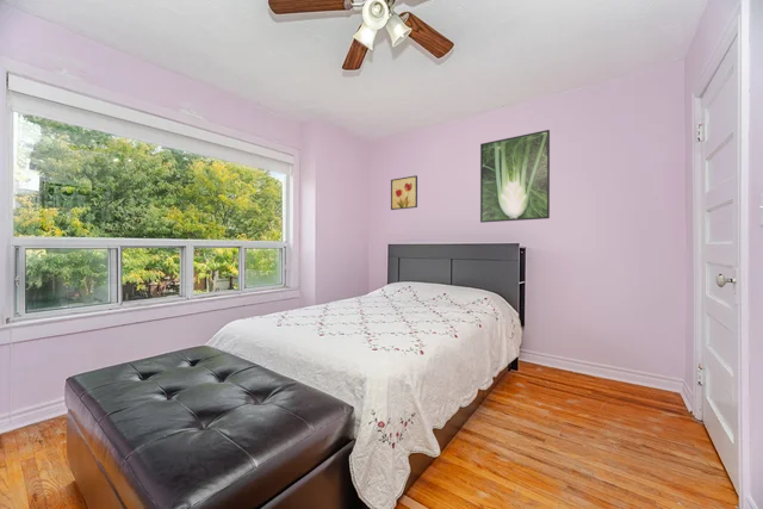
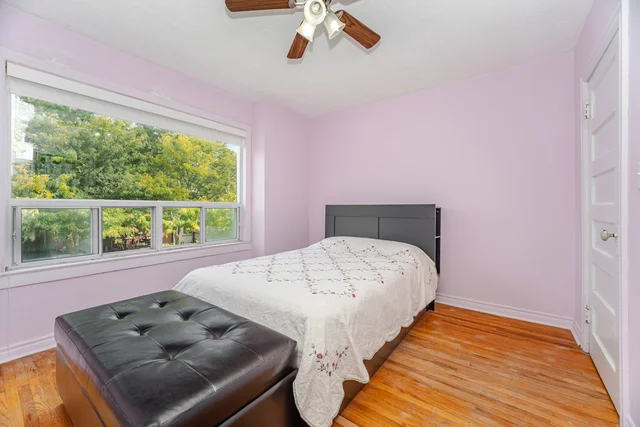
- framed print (513, 179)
- wall art (403, 193)
